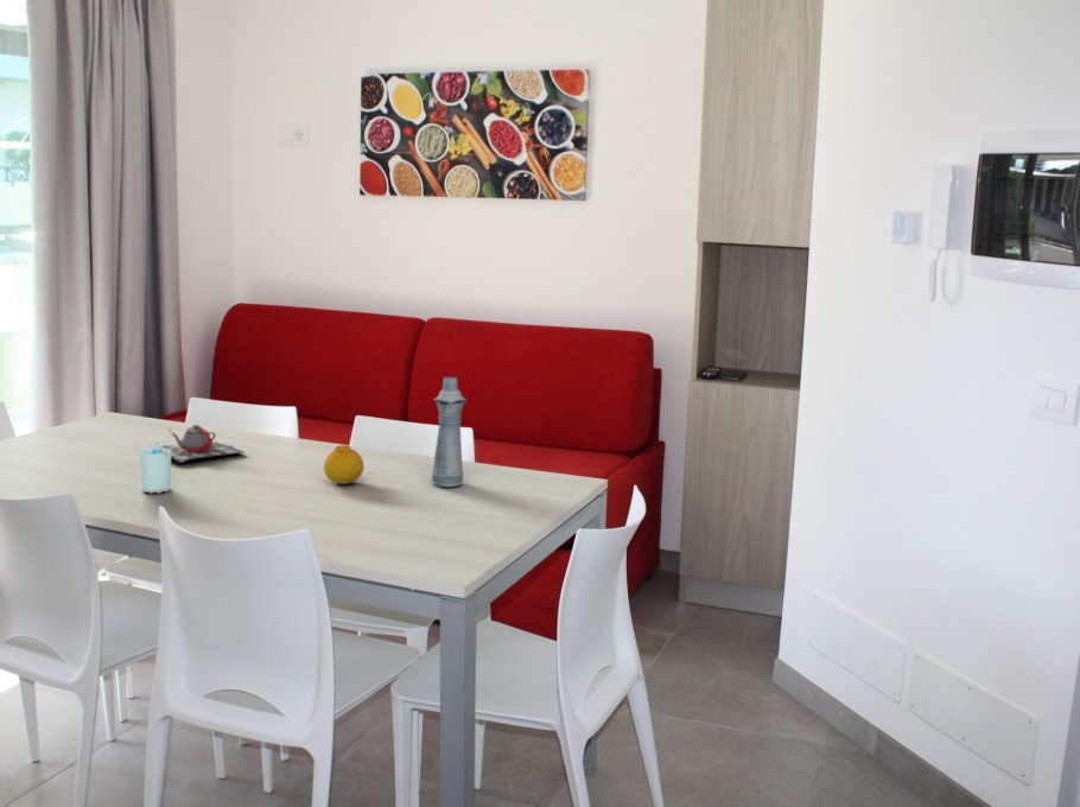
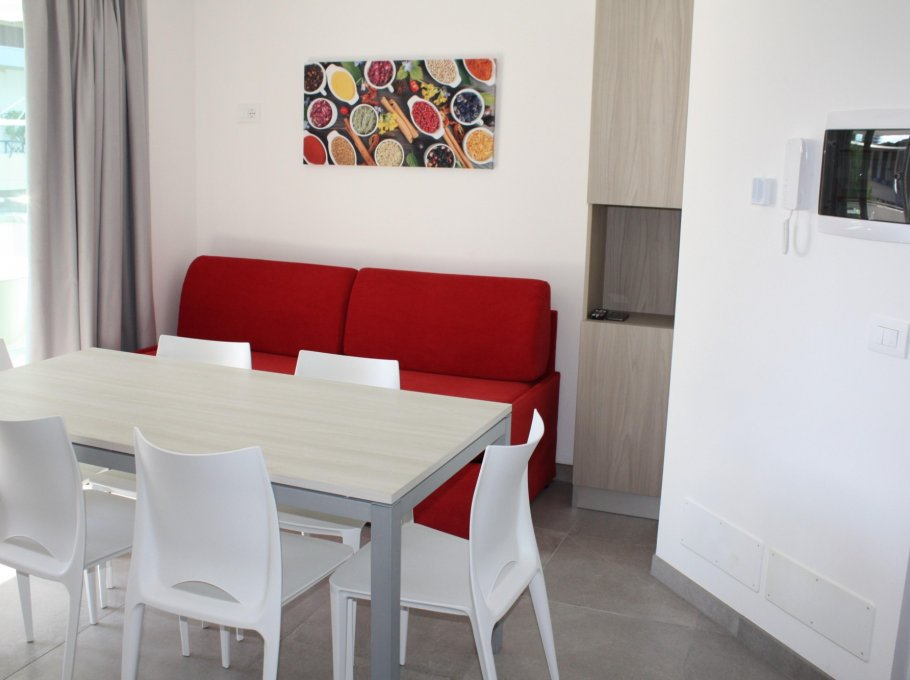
- teapot (196, 439)
- cup (157, 466)
- fruit (343, 464)
- bottle (449, 431)
